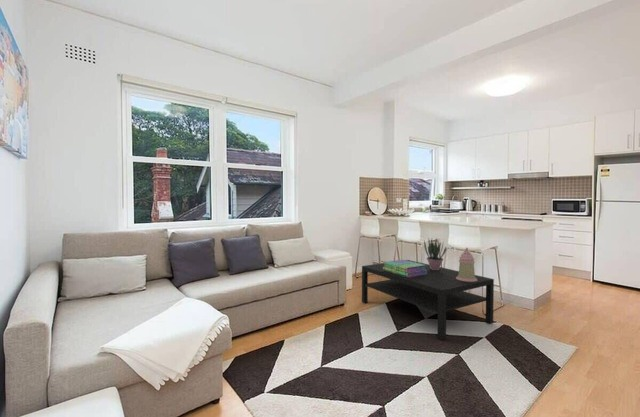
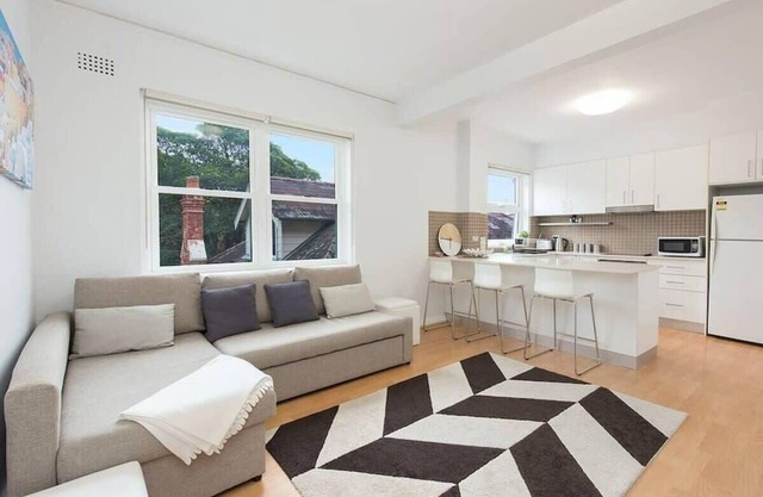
- potted plant (435, 253)
- coffee table (421, 291)
- stack of books (404, 267)
- decorative container (466, 263)
